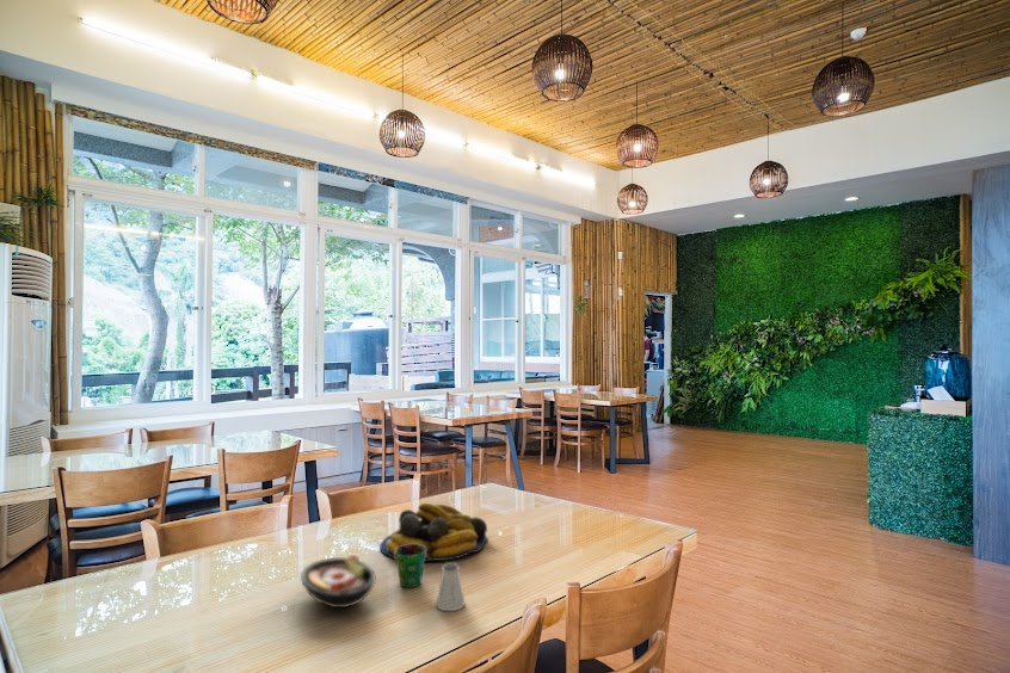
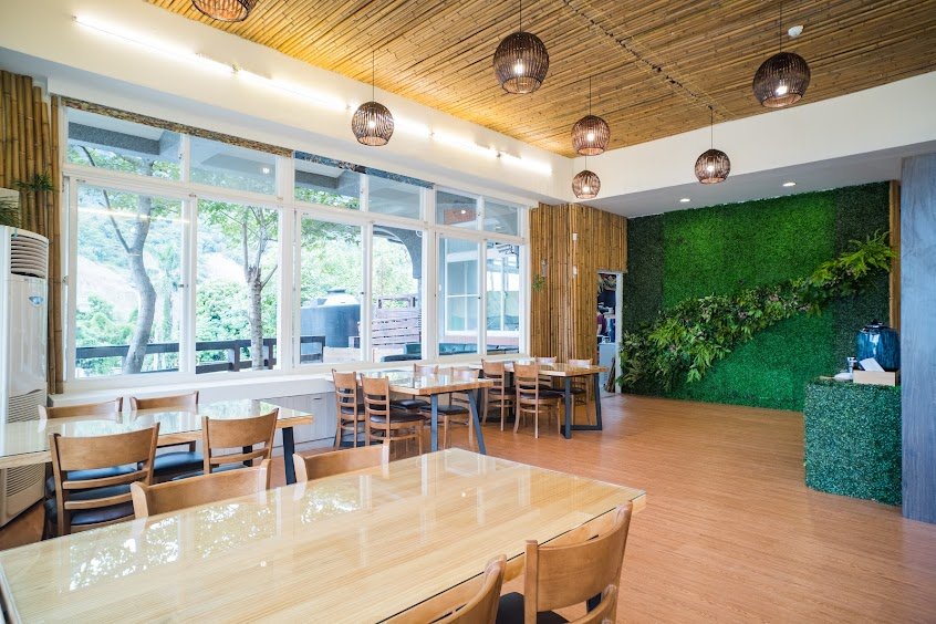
- saltshaker (450, 584)
- fruit bowl (433, 524)
- cup (408, 564)
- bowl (338, 584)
